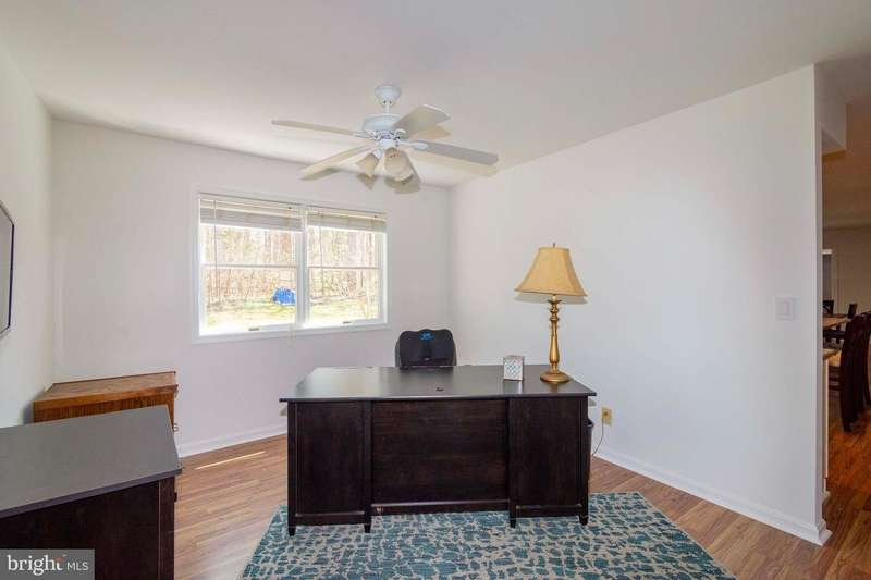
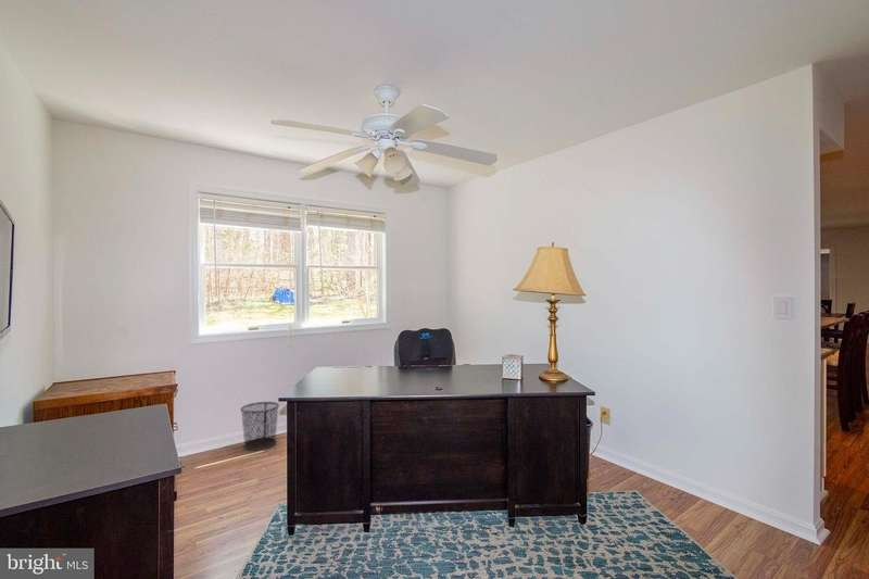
+ waste bin (260, 425)
